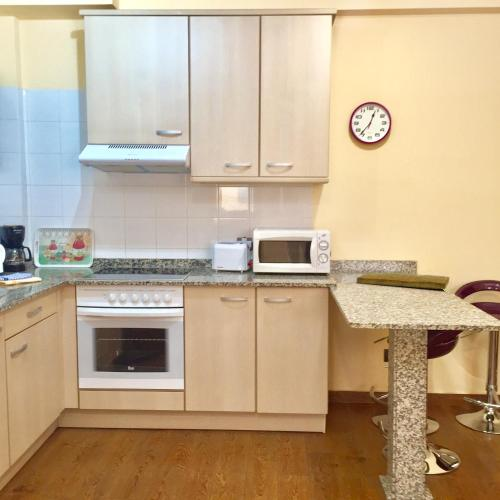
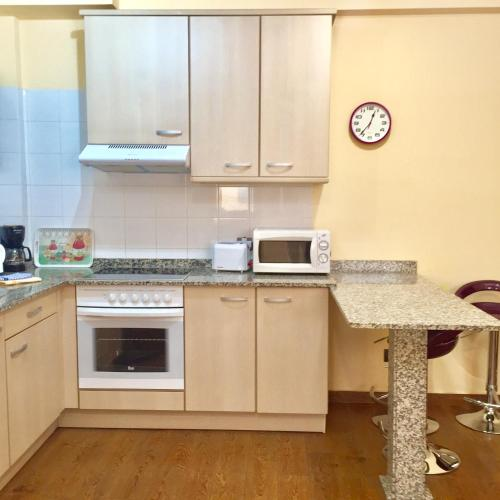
- cutting board (403, 279)
